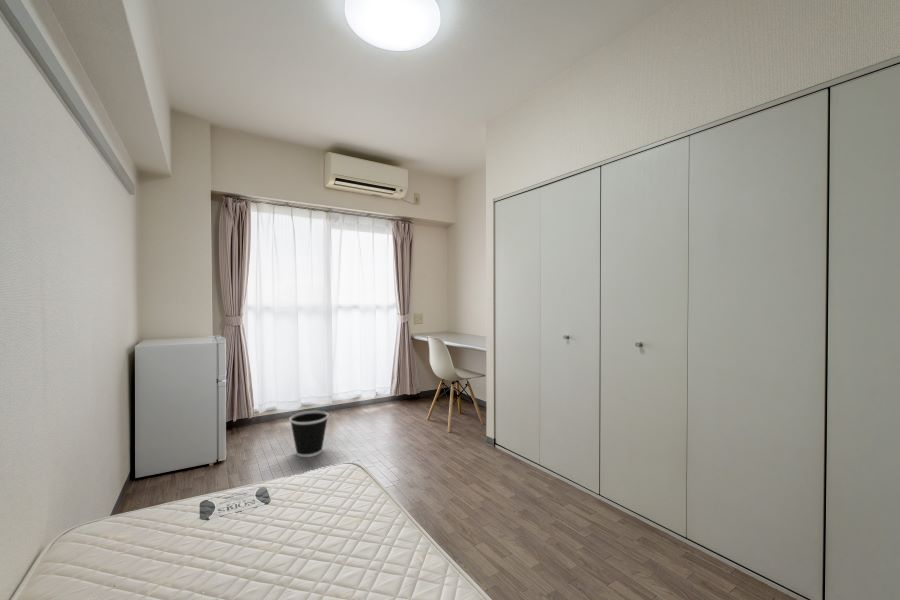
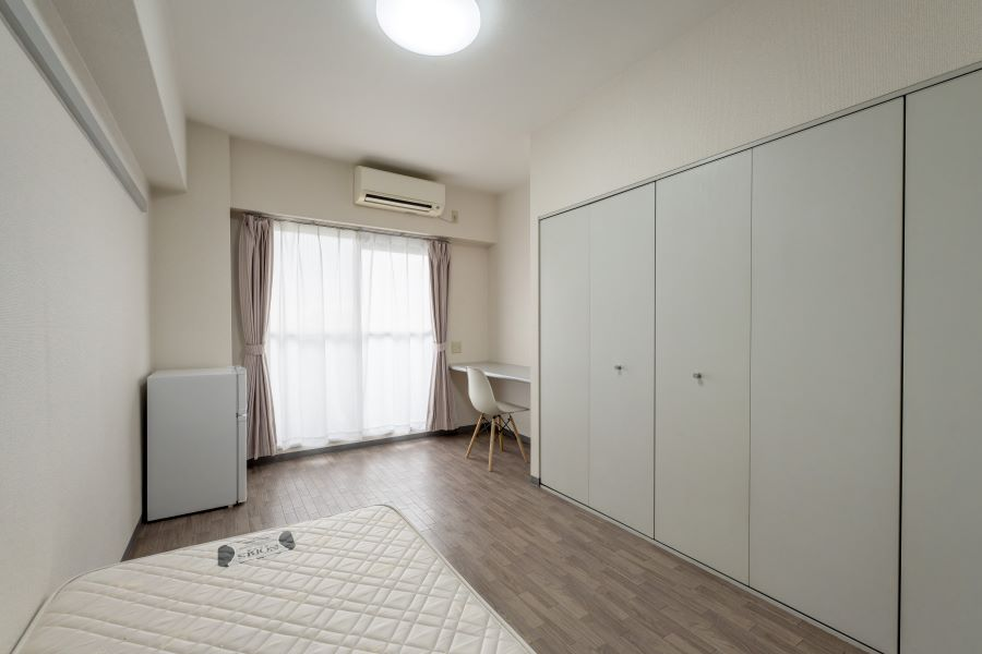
- wastebasket (309, 434)
